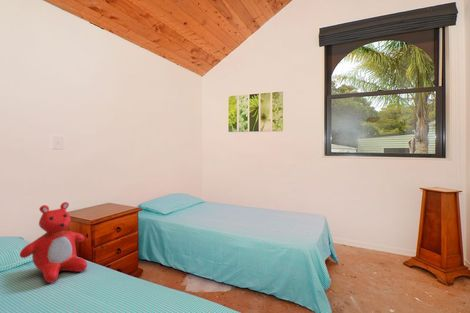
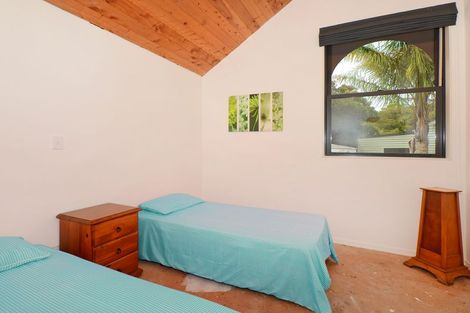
- stuffed toy (59, 238)
